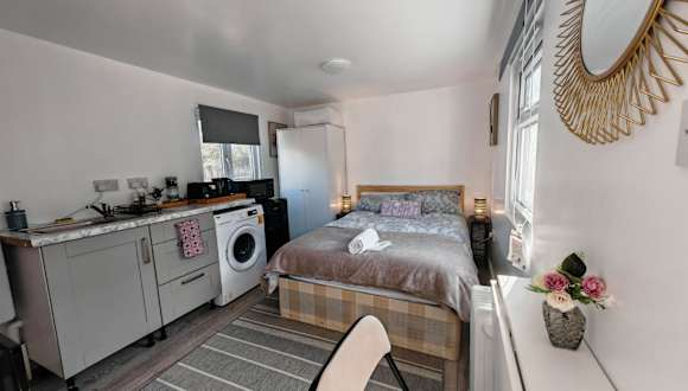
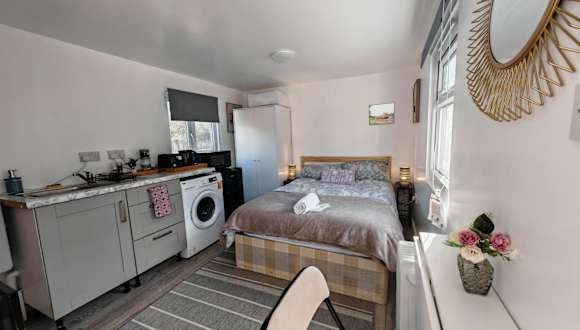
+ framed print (381, 114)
